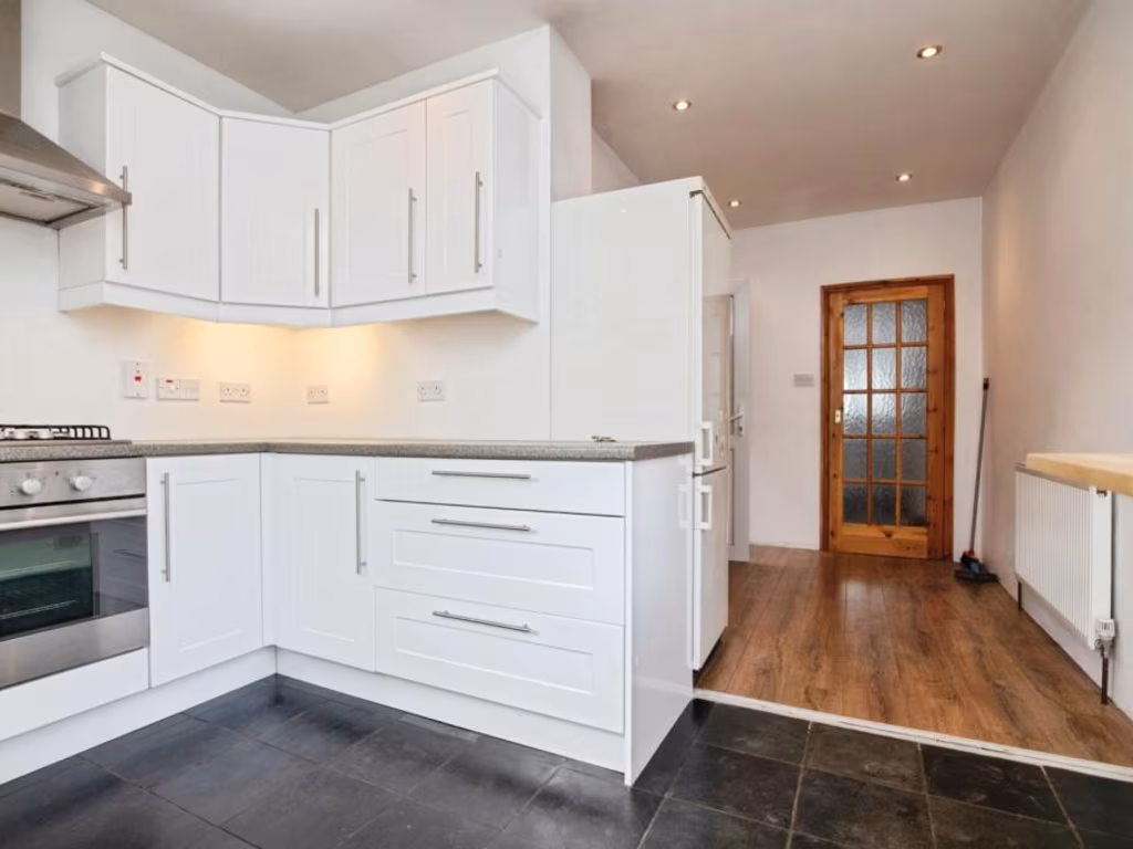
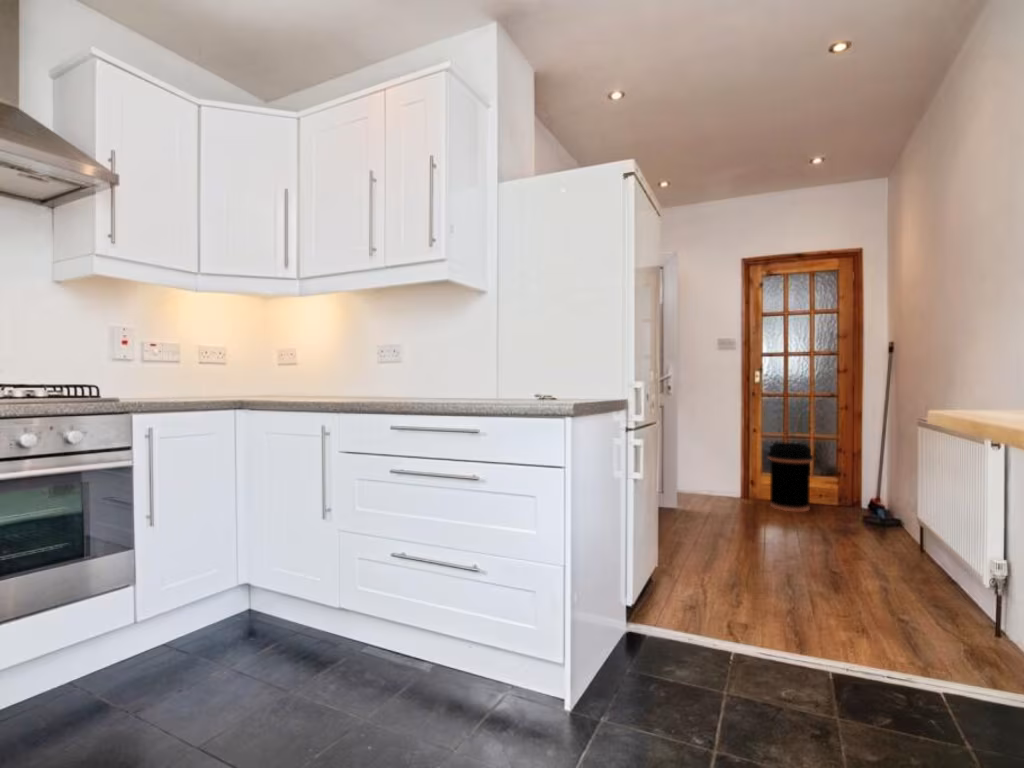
+ trash can (789, 475)
